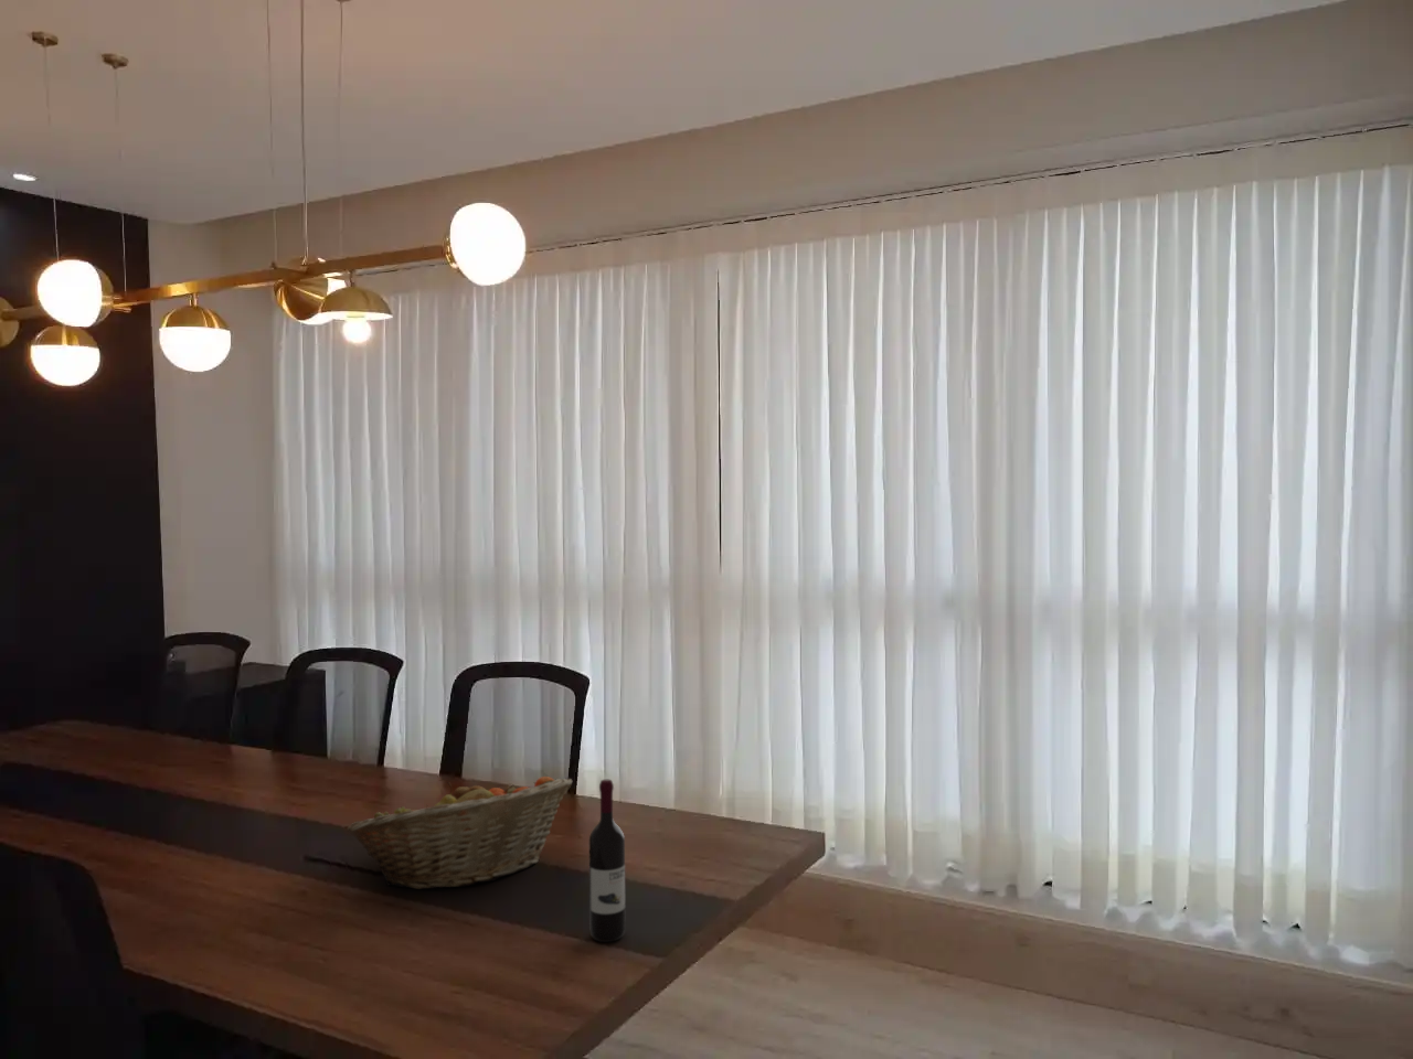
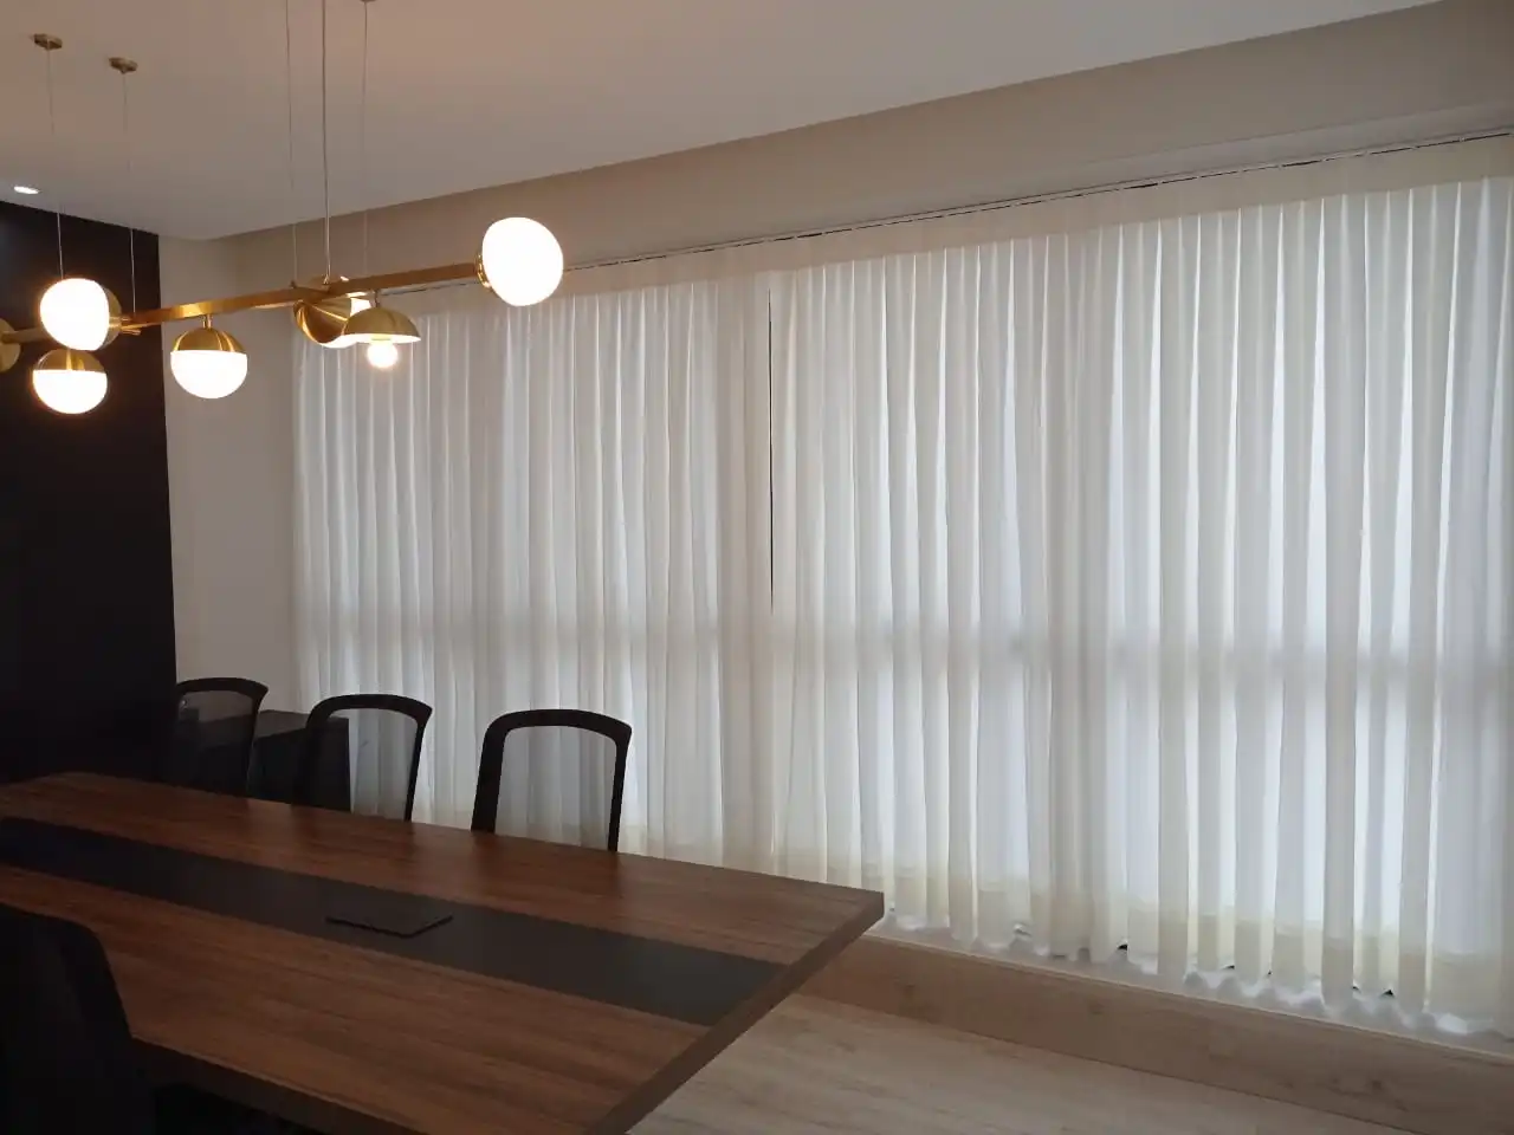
- fruit basket (464, 822)
- wine bottle (606, 859)
